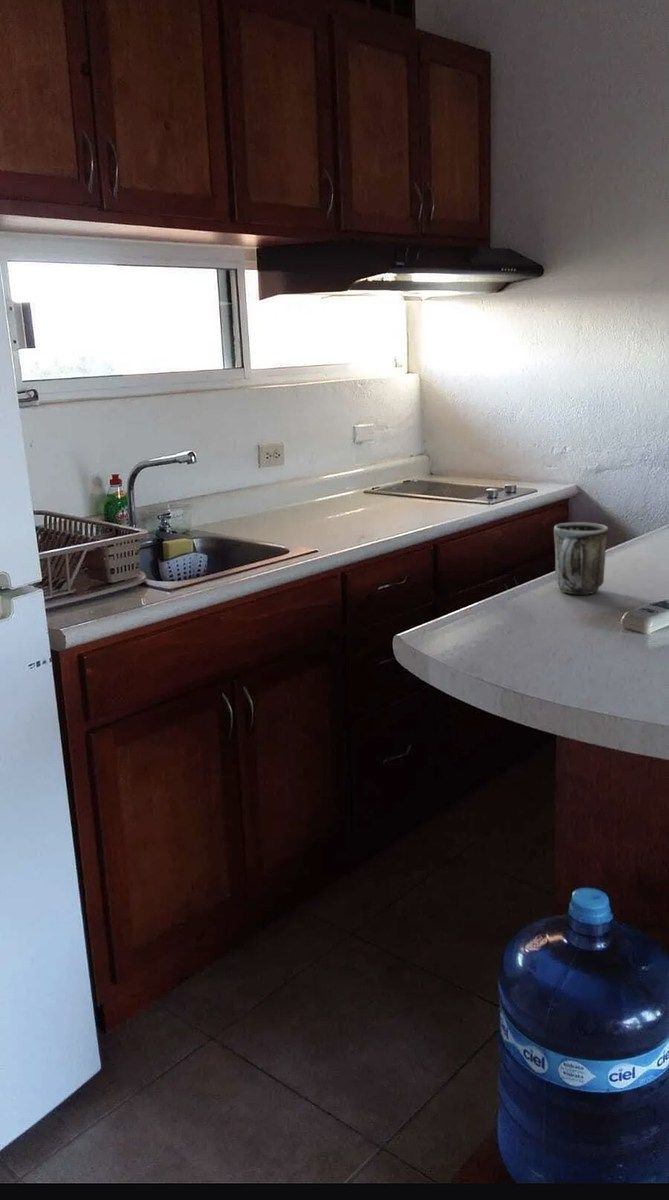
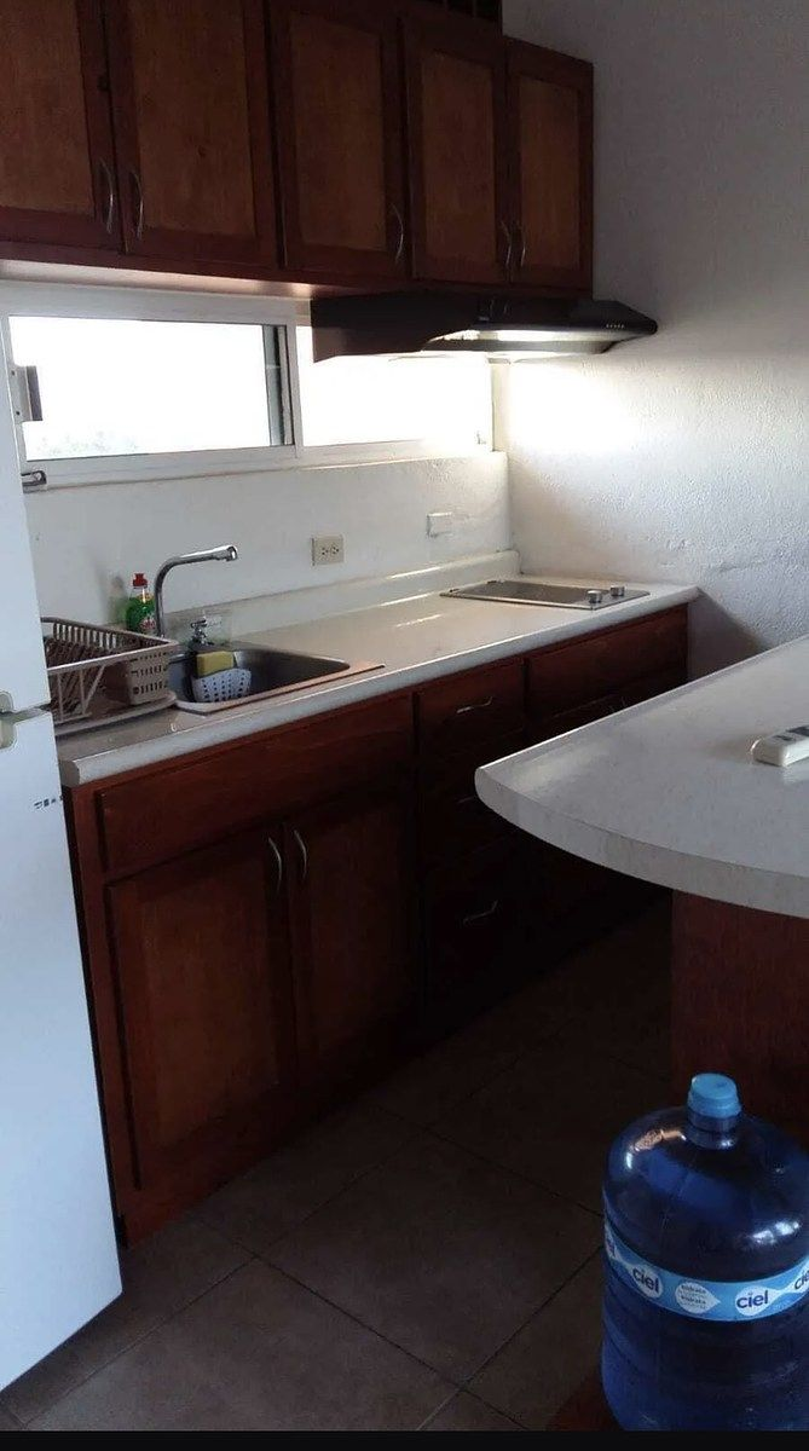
- mug (579, 560)
